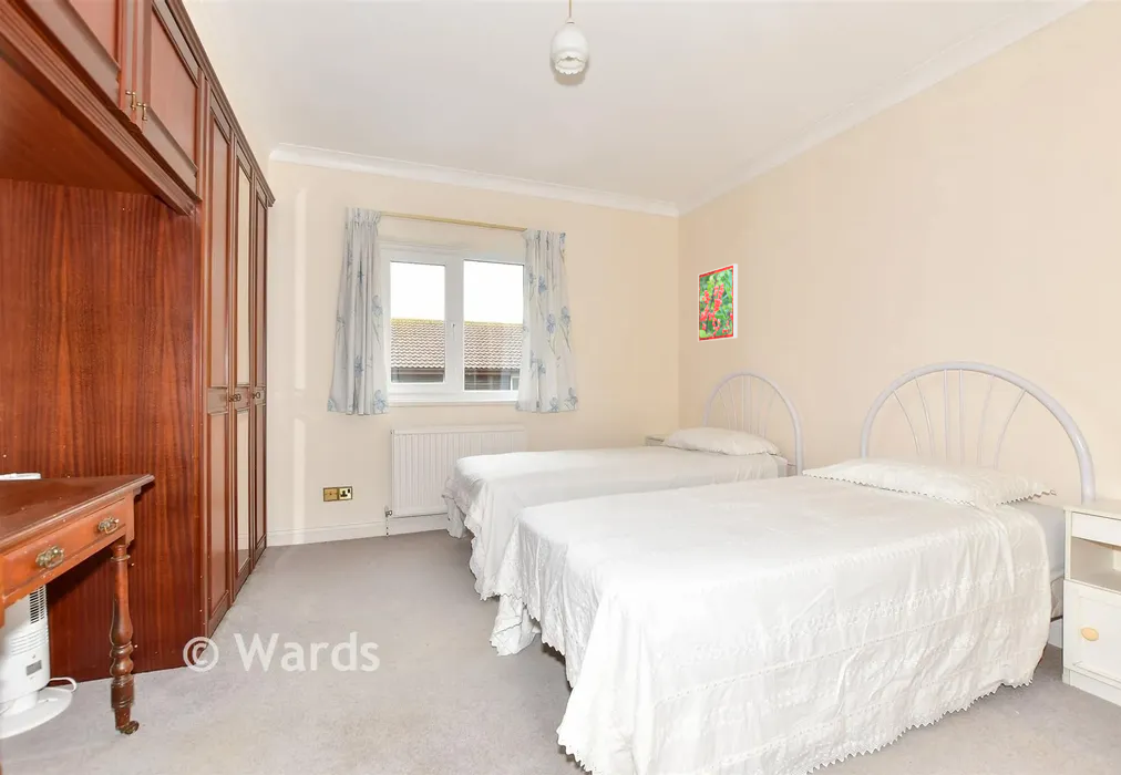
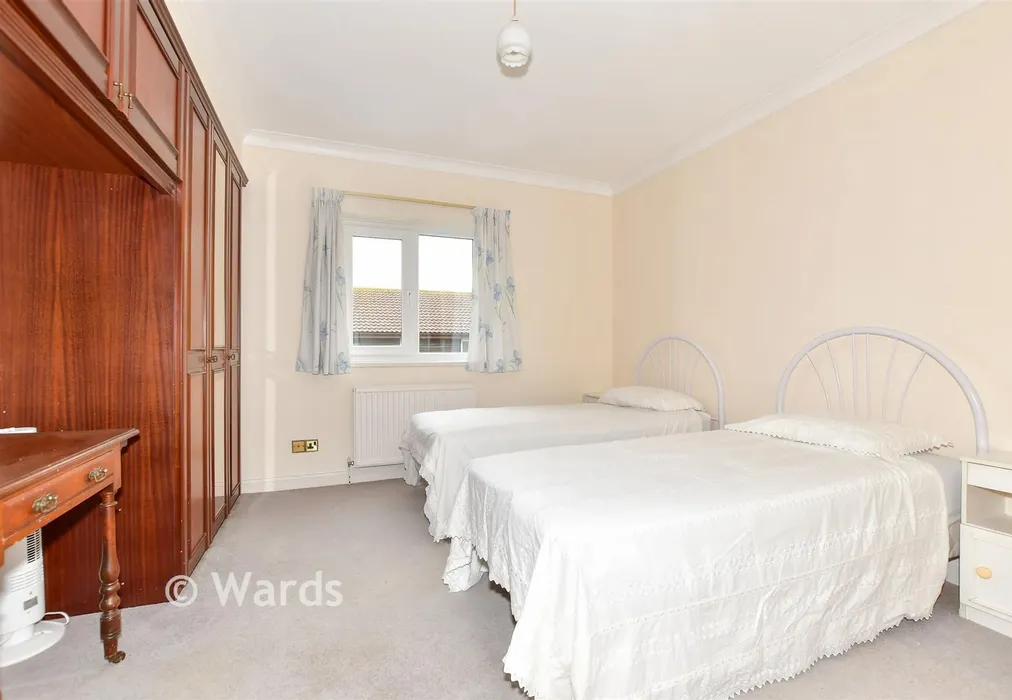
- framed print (717, 304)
